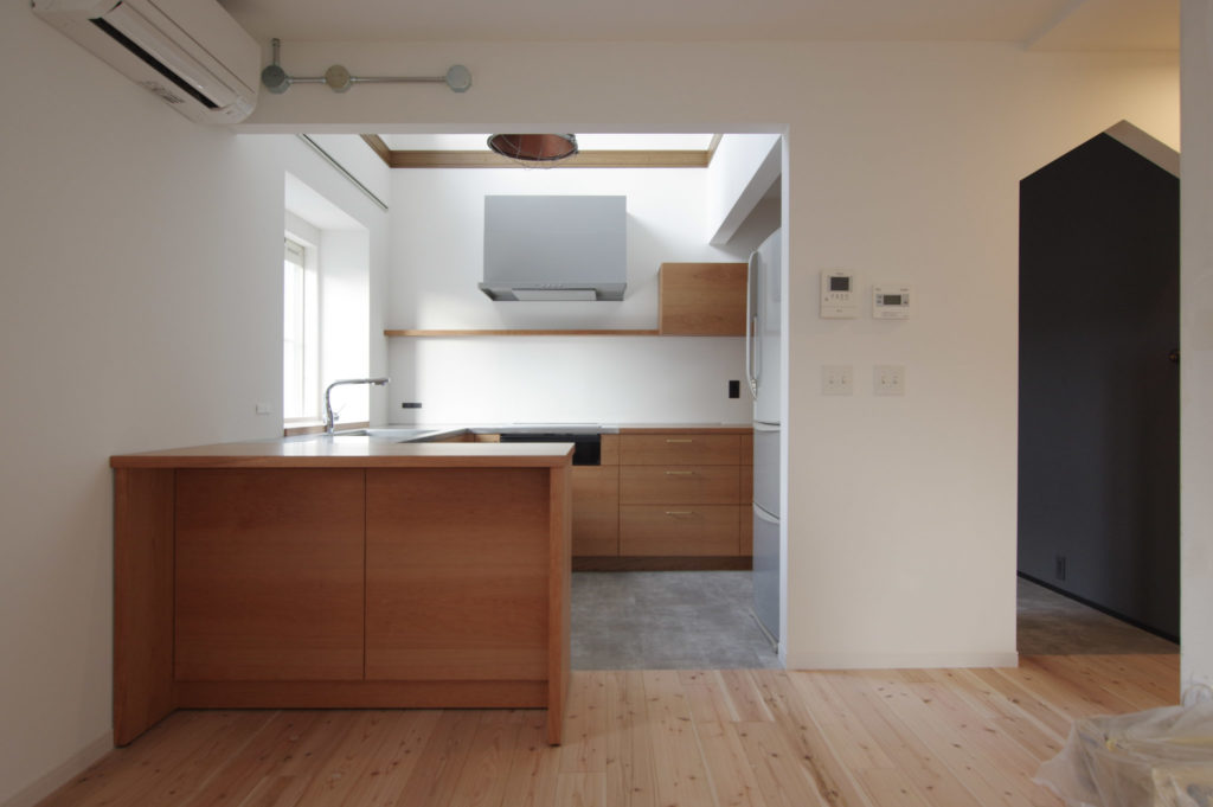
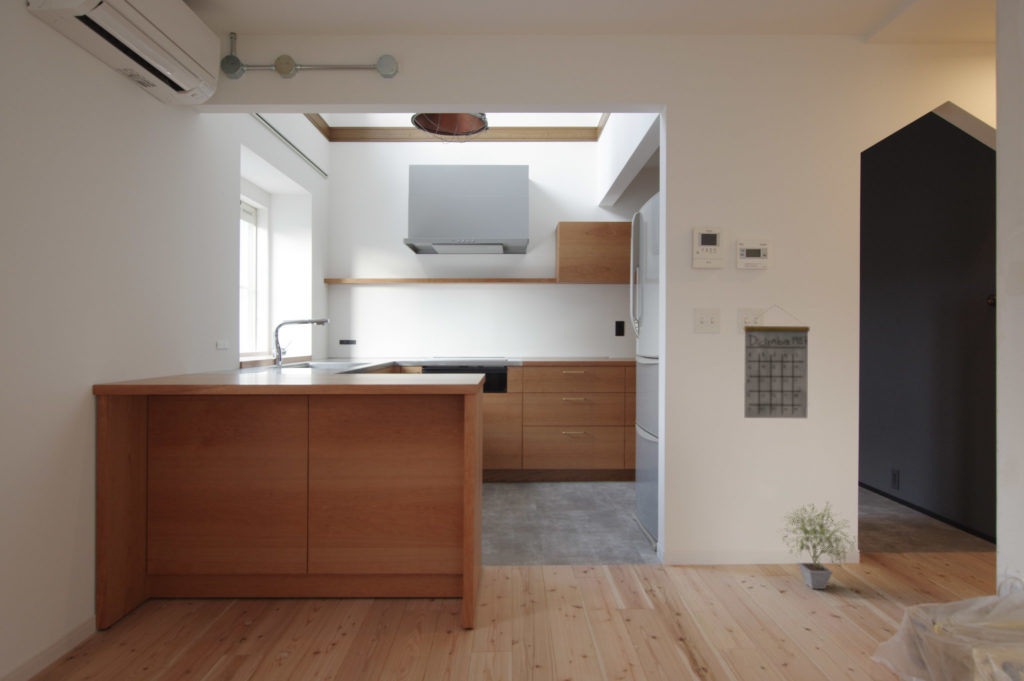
+ potted plant (816, 540)
+ calendar (776, 361)
